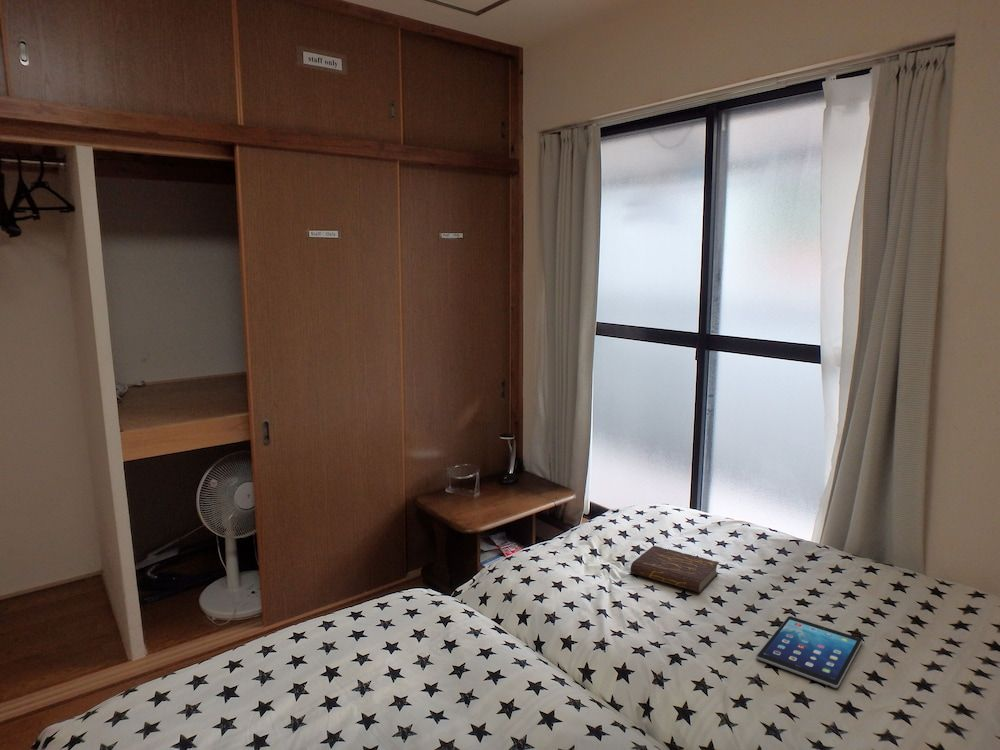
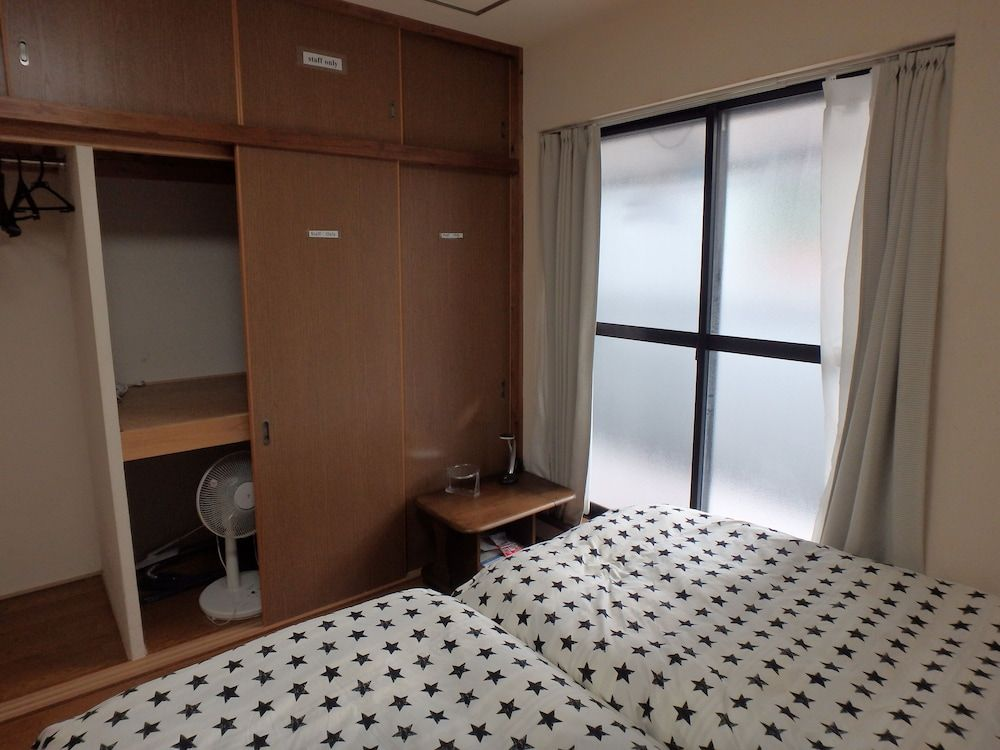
- book (674, 568)
- tablet (810, 648)
